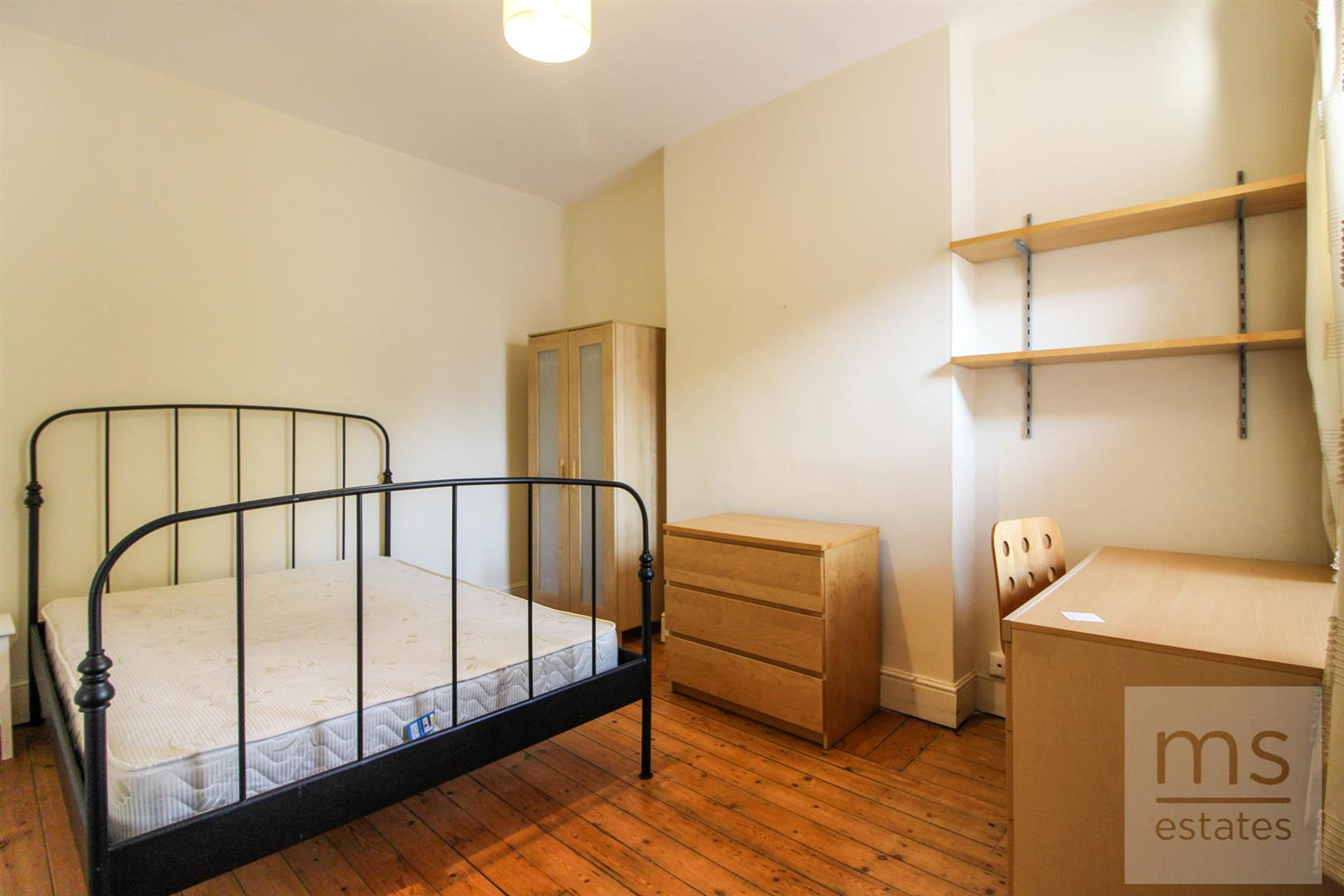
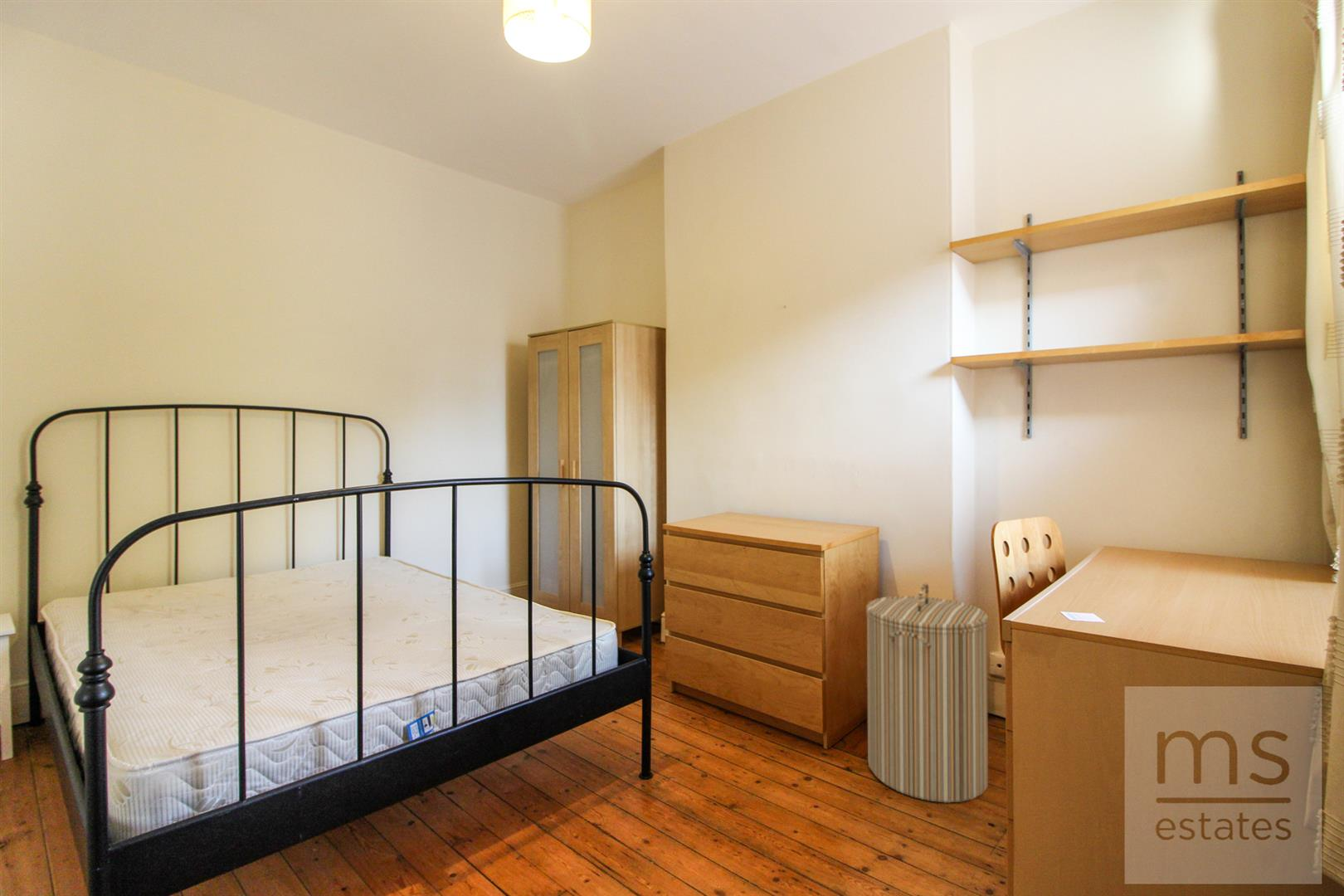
+ laundry hamper (925, 677)
